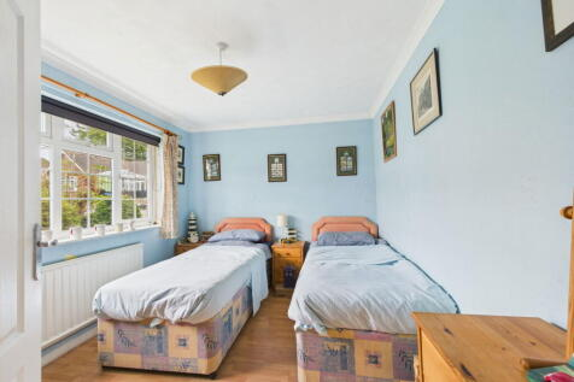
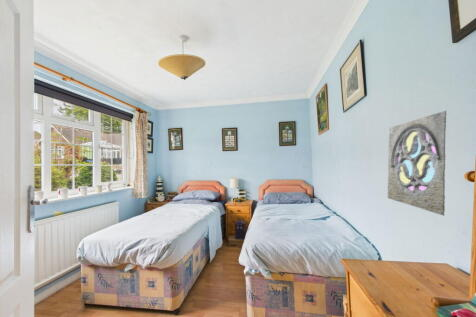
+ wall ornament (412, 162)
